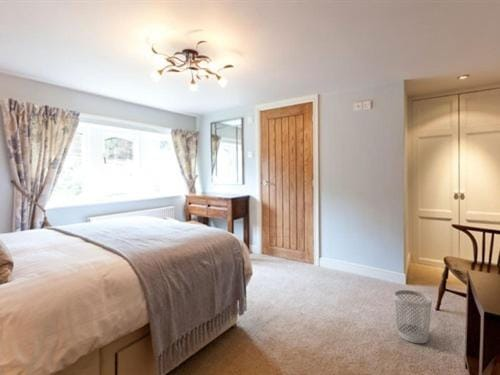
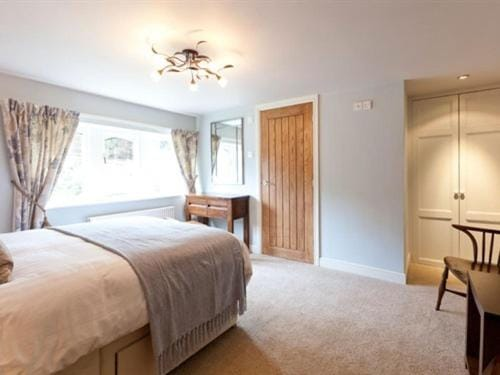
- wastebasket (413, 316)
